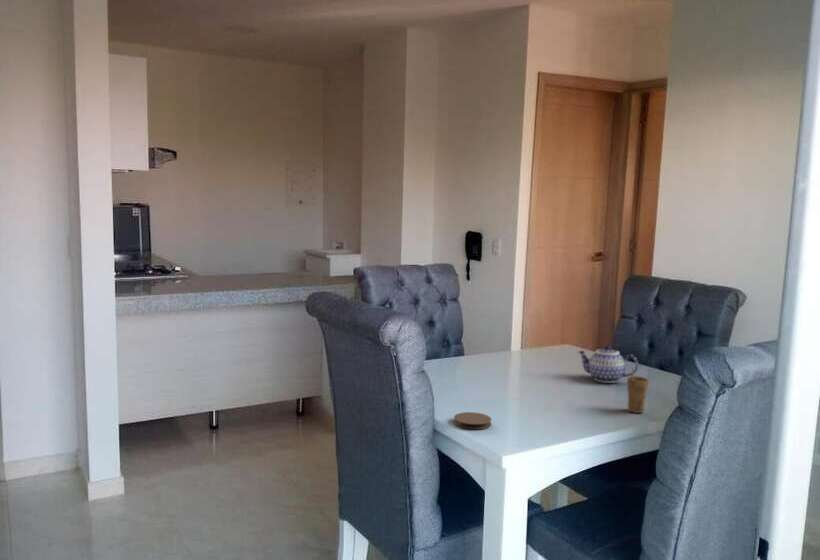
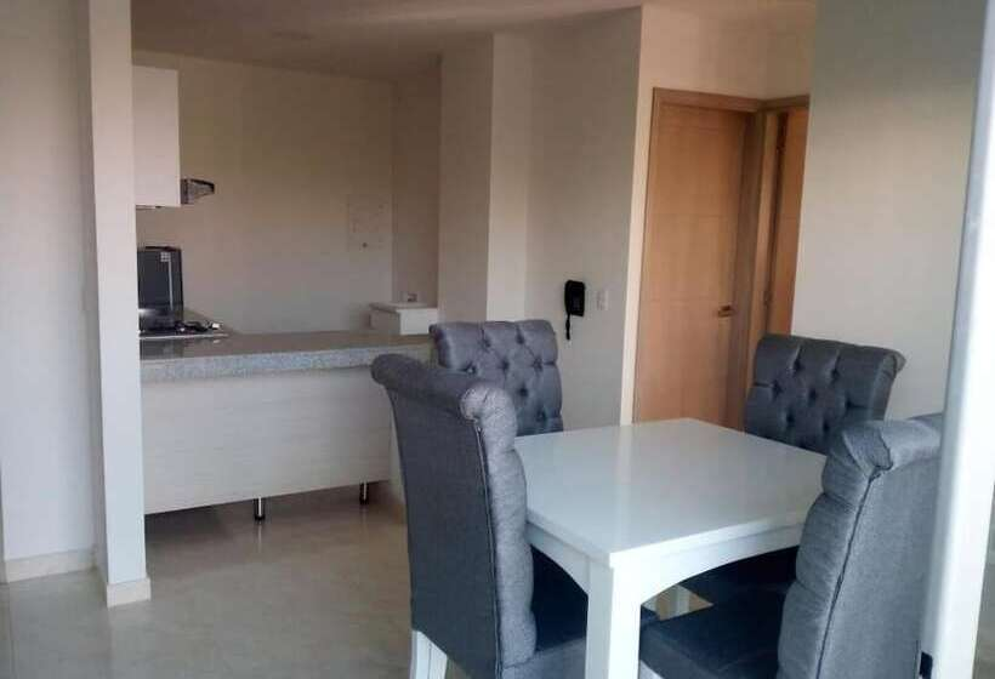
- teapot (606, 362)
- cup (637, 390)
- coaster (472, 420)
